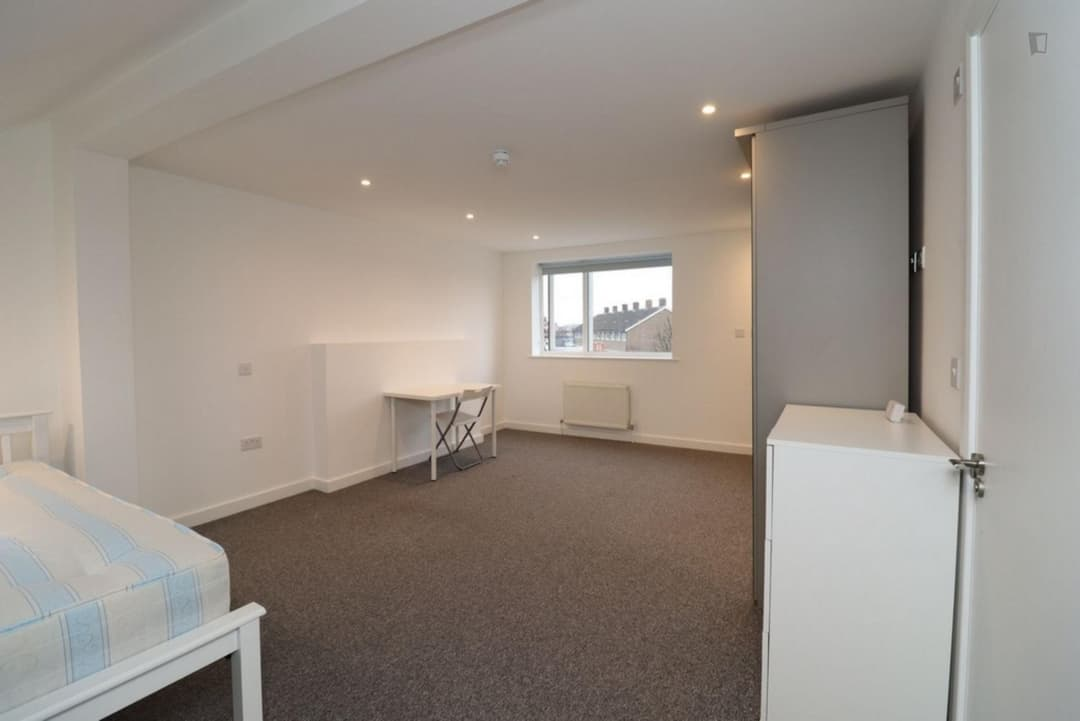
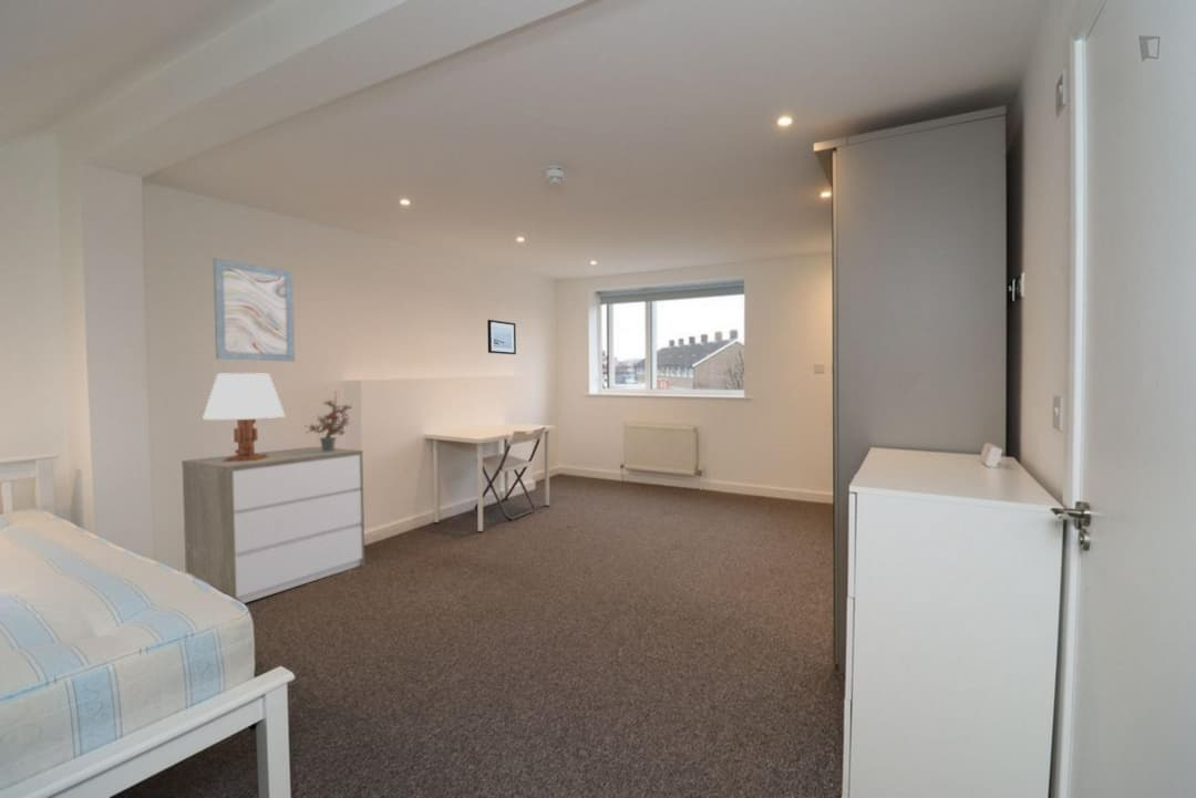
+ table lamp (245, 416)
+ potted plant (331, 419)
+ wall art (256, 312)
+ dresser (279, 516)
+ wall art (502, 338)
